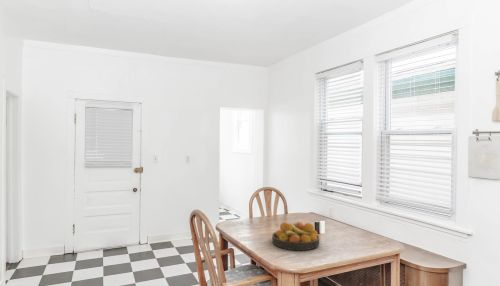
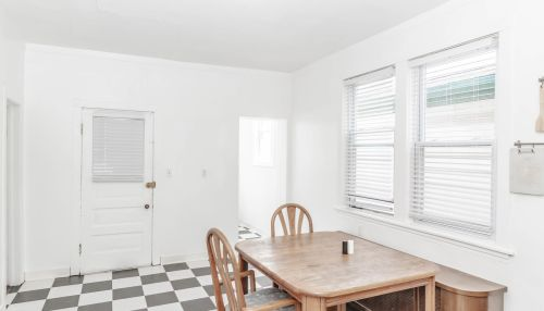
- fruit bowl (295, 232)
